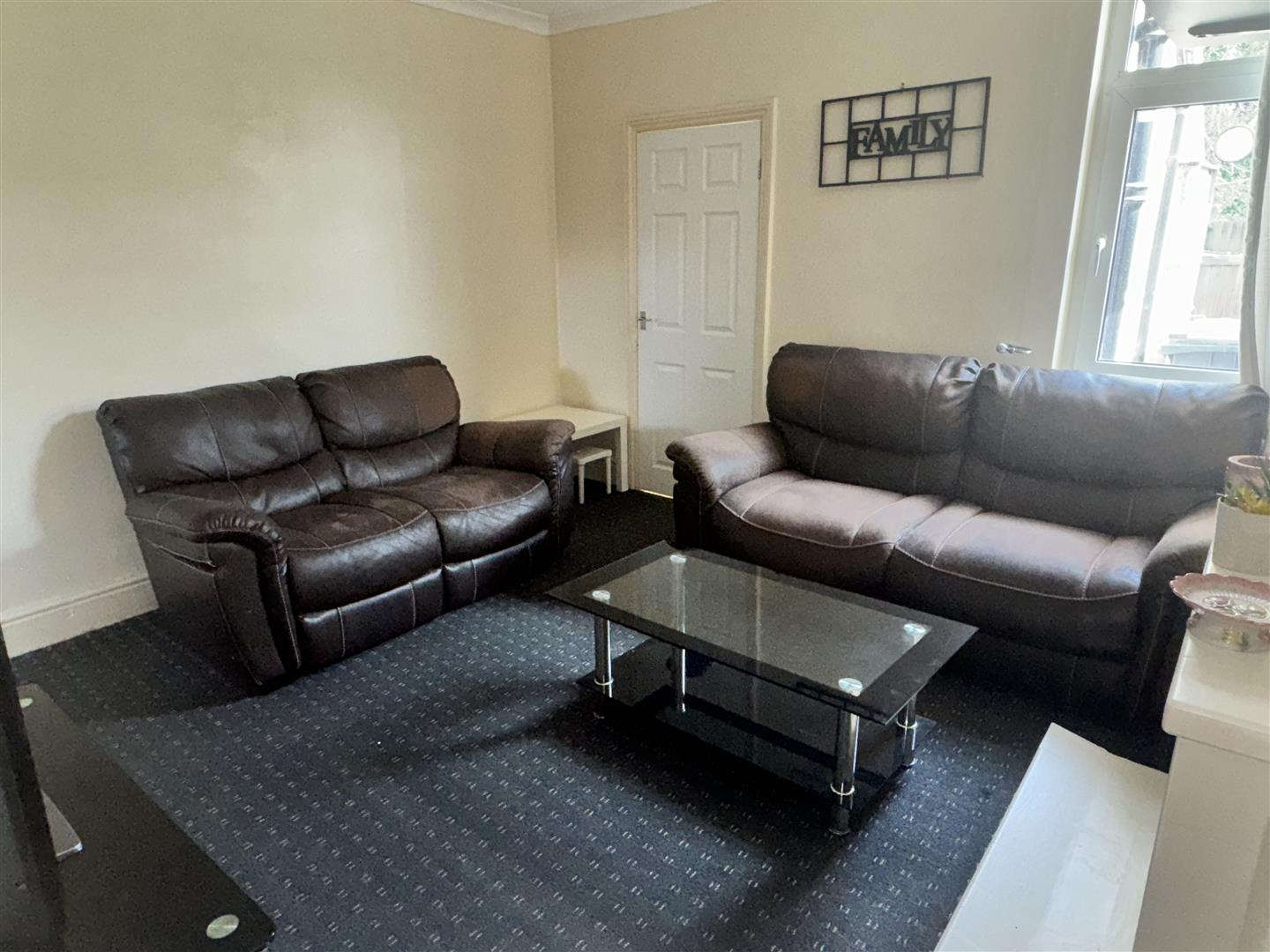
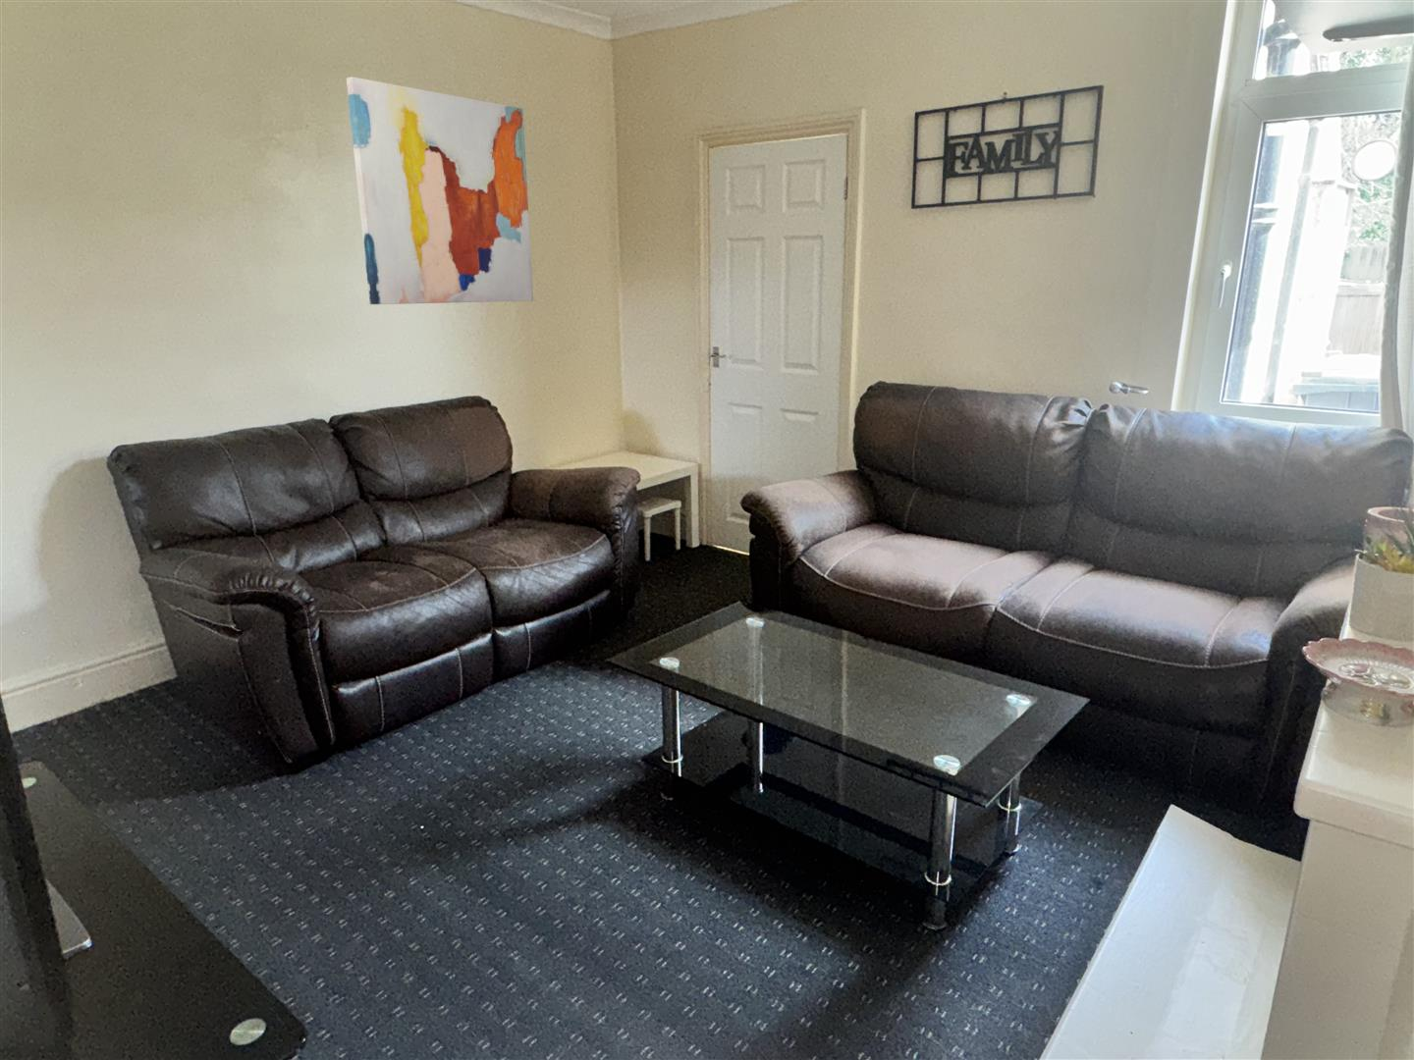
+ wall art (450, 202)
